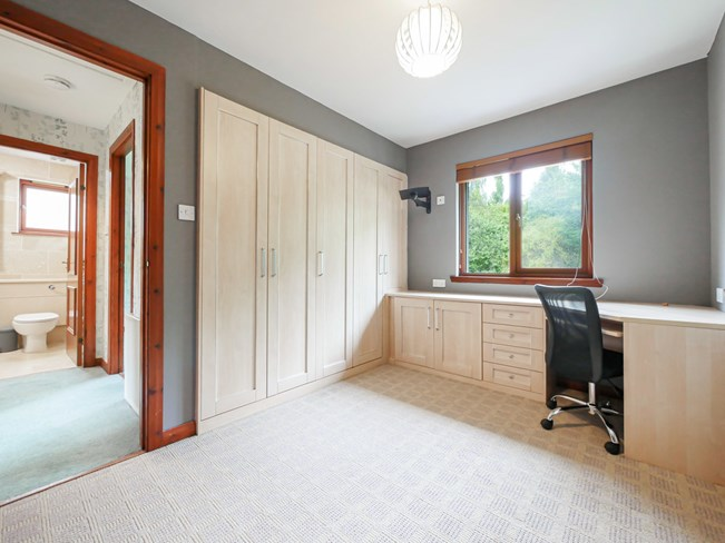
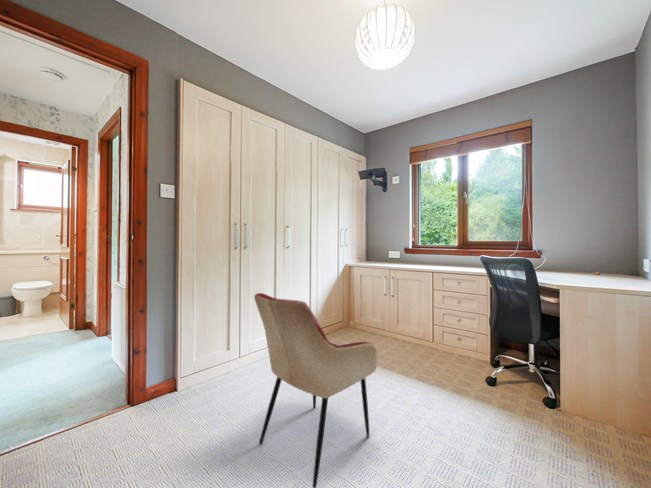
+ armchair (313, 366)
